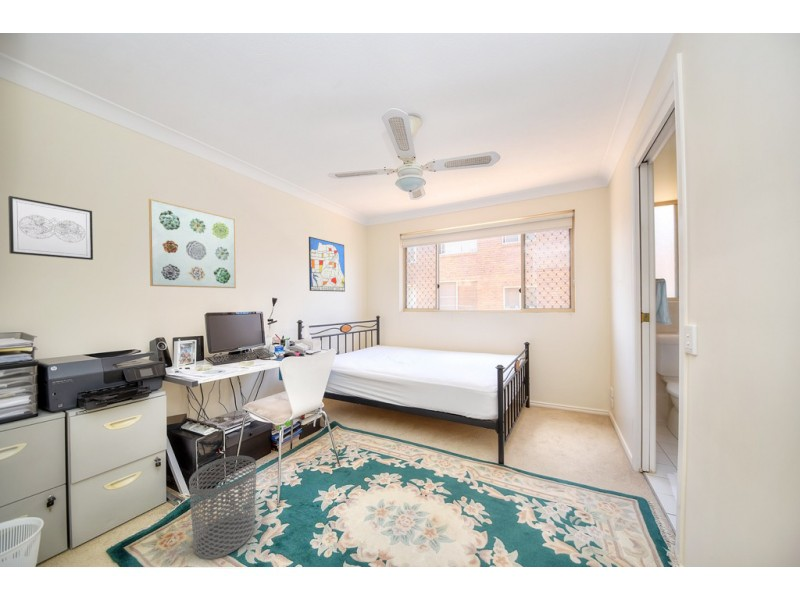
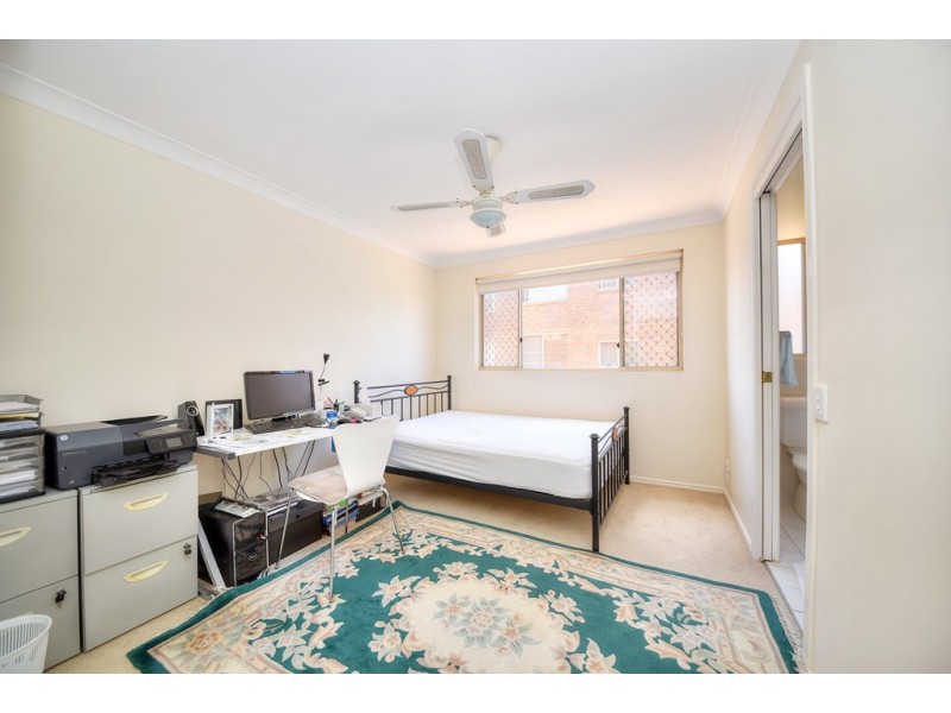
- wall art (328, 266)
- waste bin (224, 503)
- wall art (197, 248)
- wall art (53, 230)
